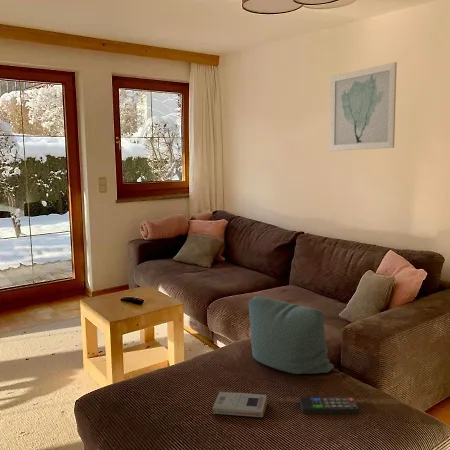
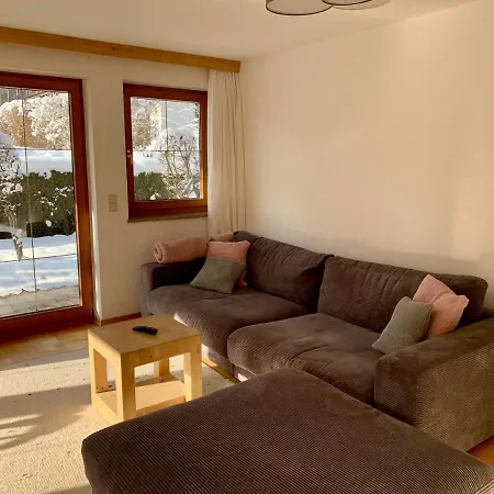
- book (240, 404)
- remote control (328, 405)
- cushion (289, 331)
- wall art (360, 110)
